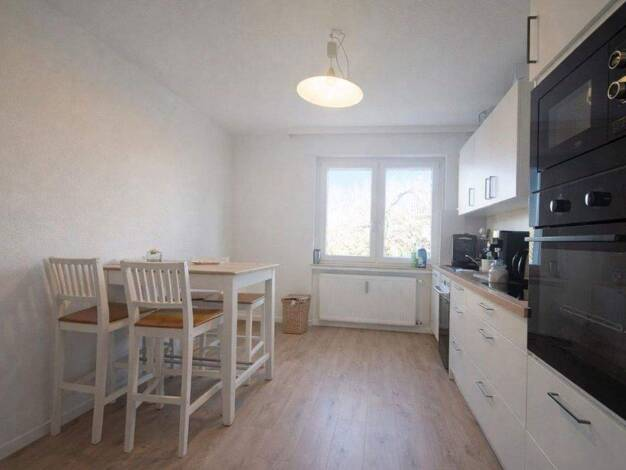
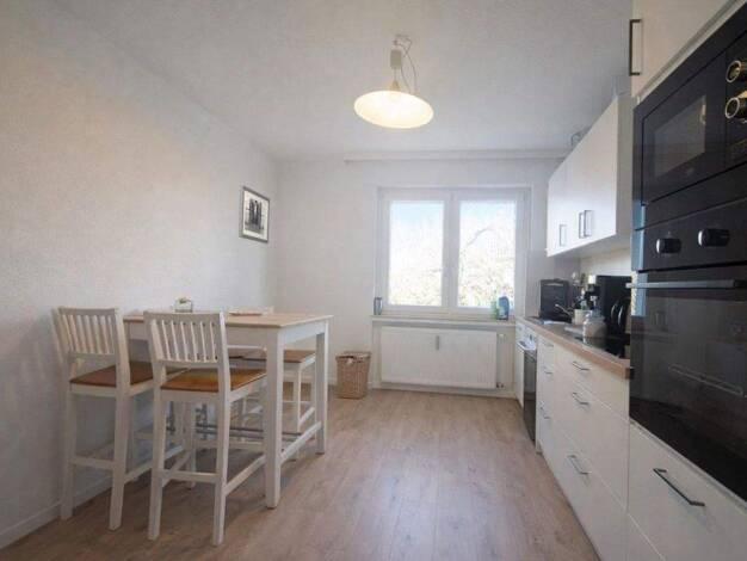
+ wall art (254, 216)
